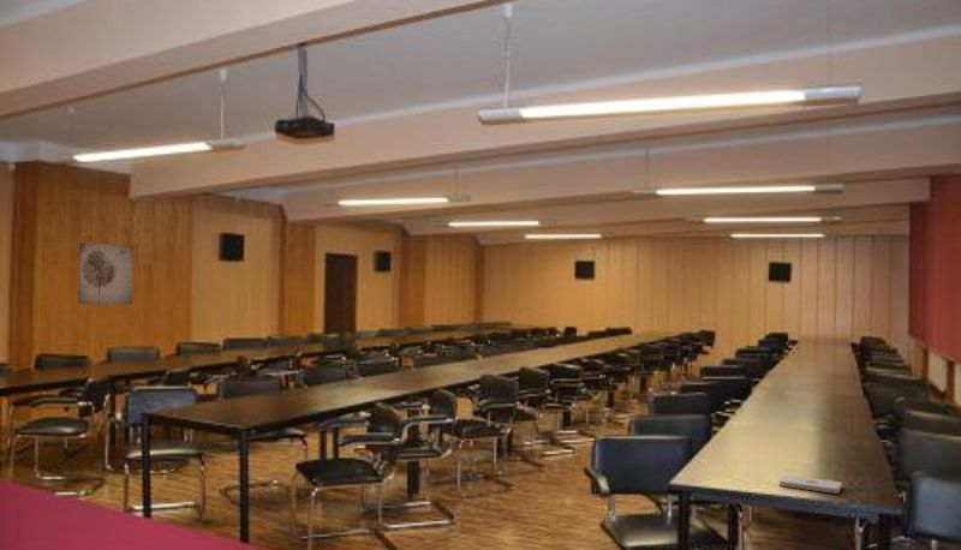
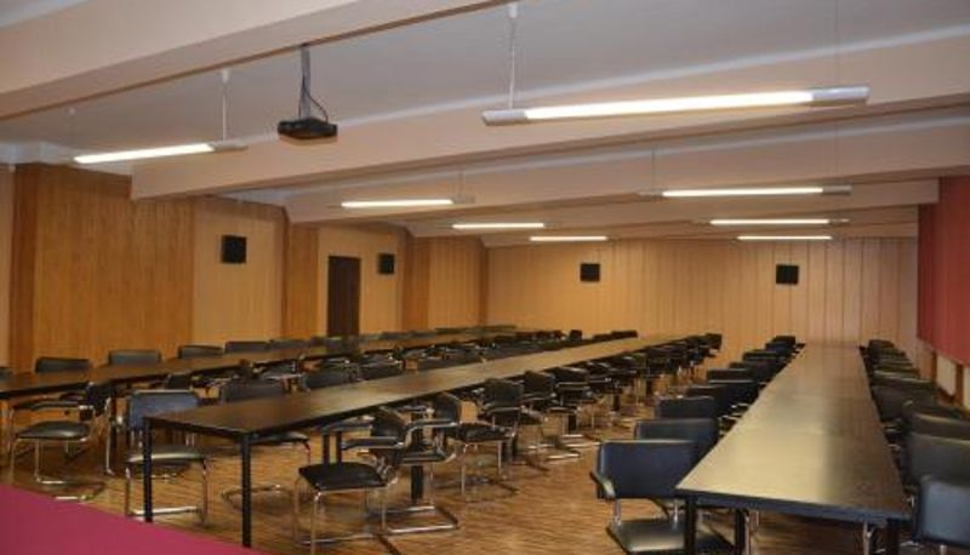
- wall art (107, 274)
- notepad (810, 483)
